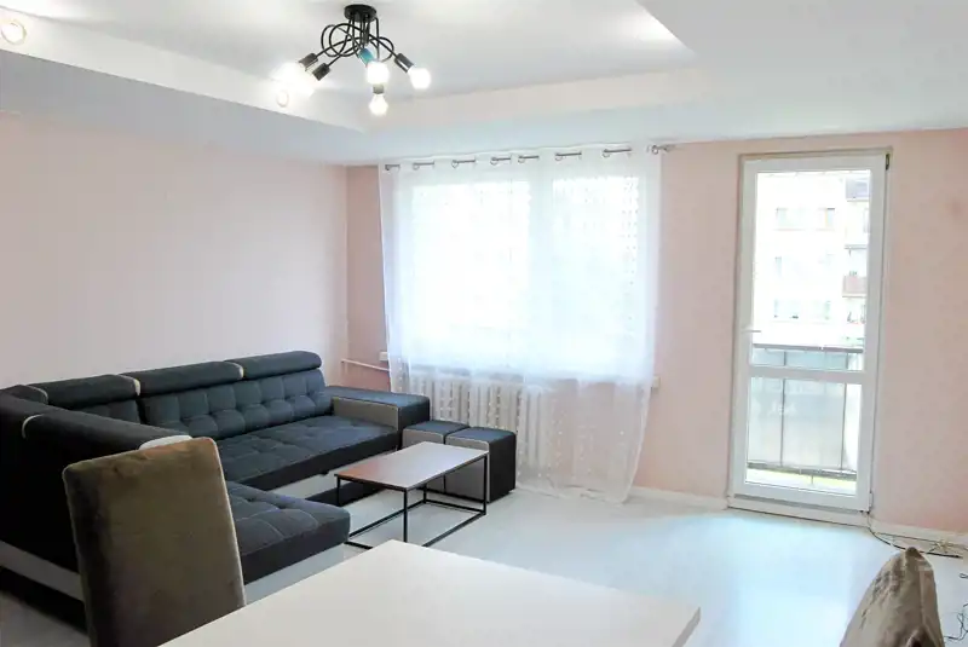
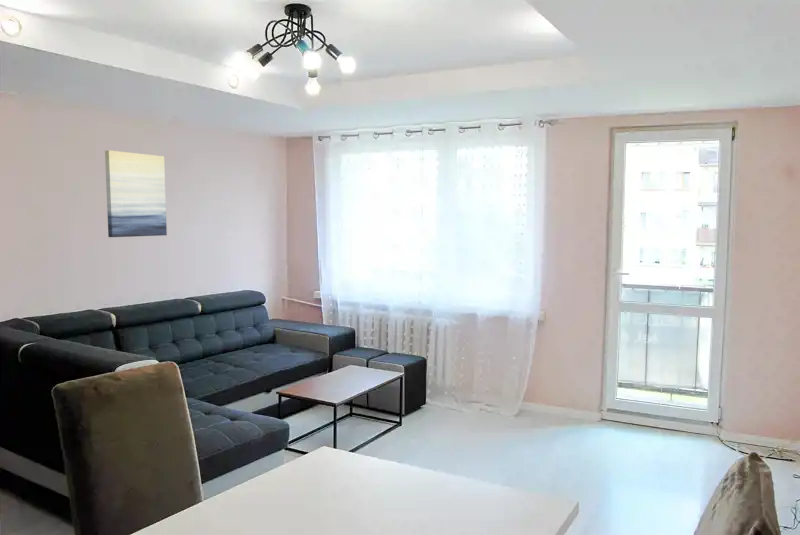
+ wall art (137, 195)
